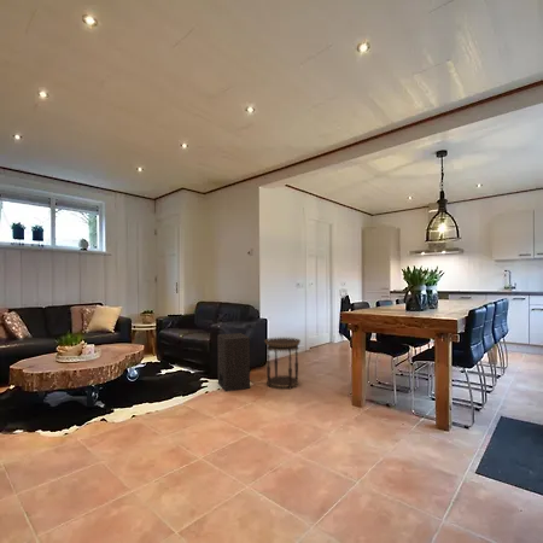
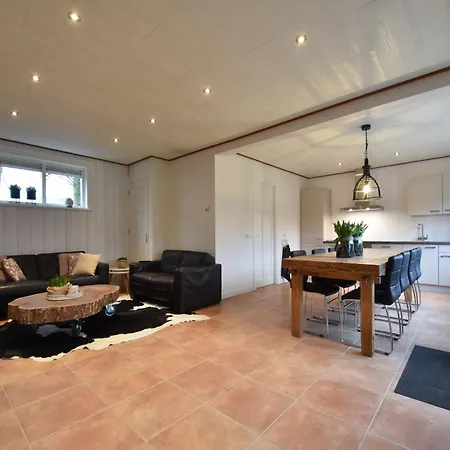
- speaker (233, 361)
- side table (276, 362)
